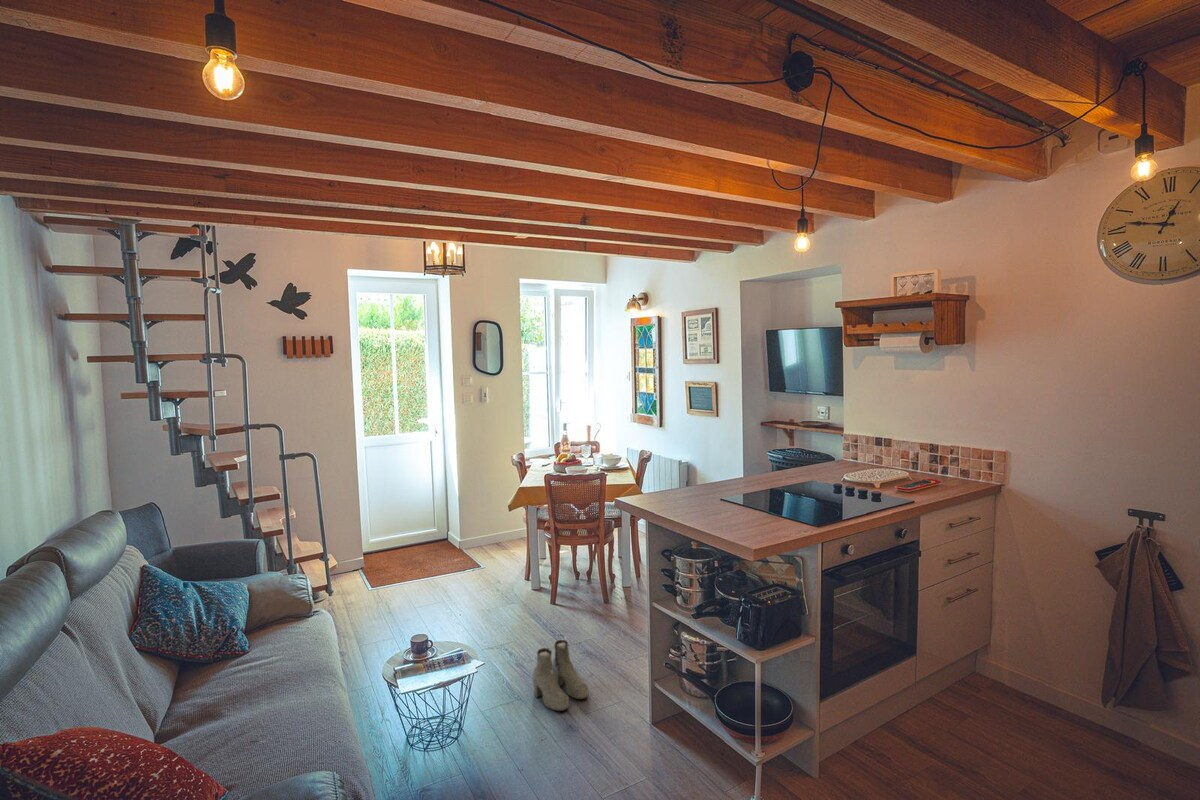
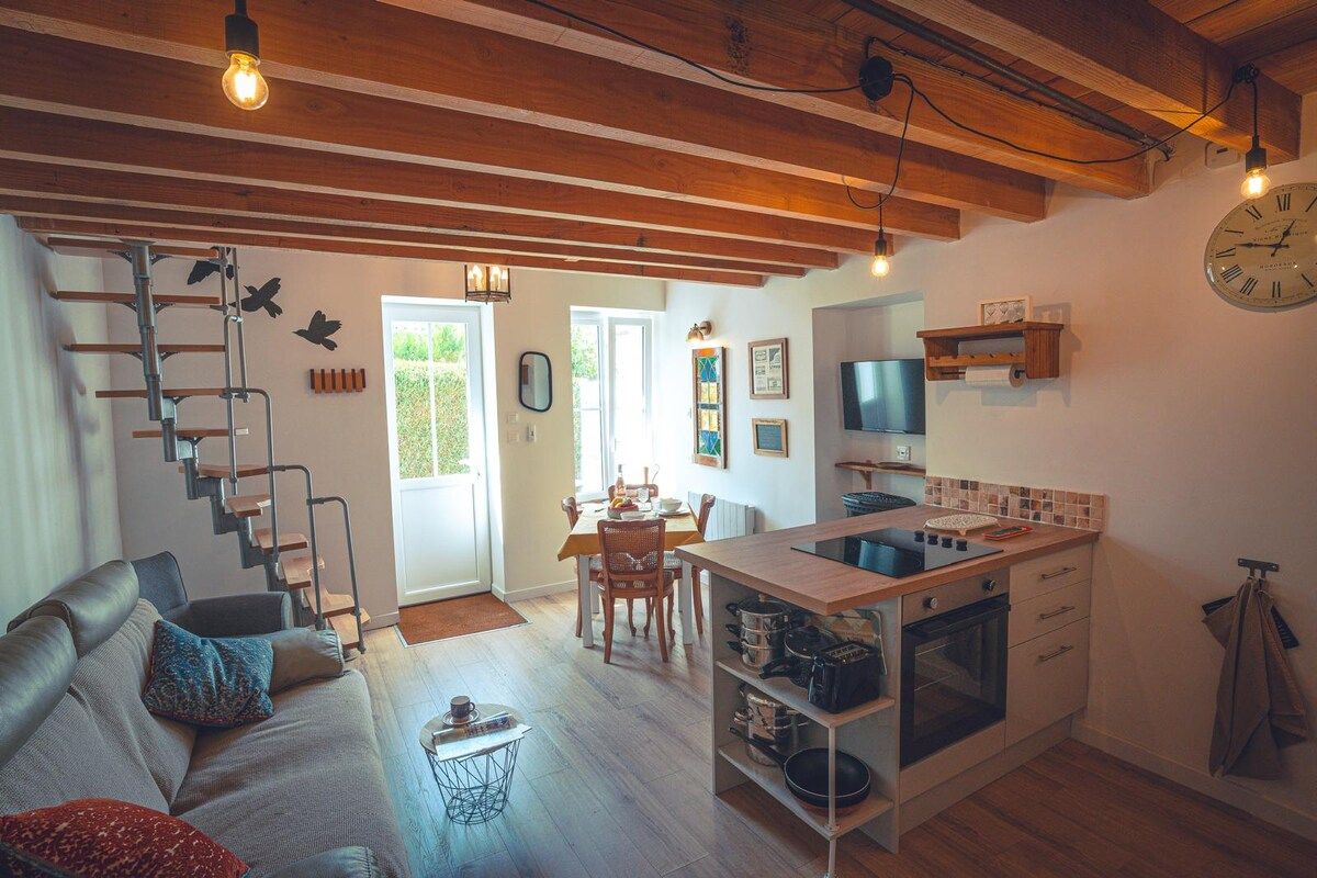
- boots (559, 672)
